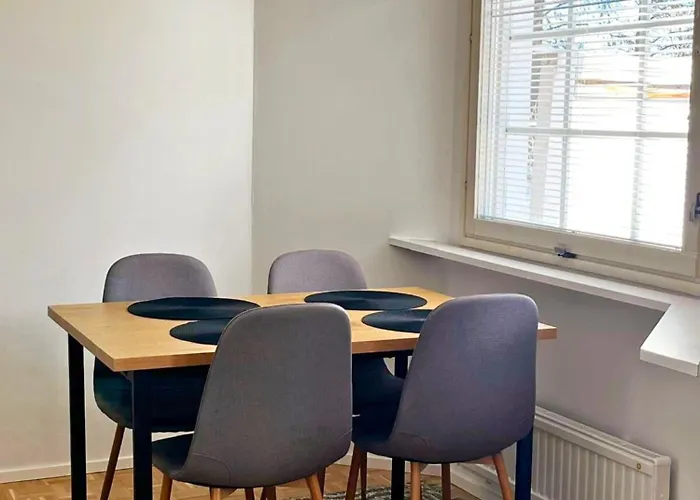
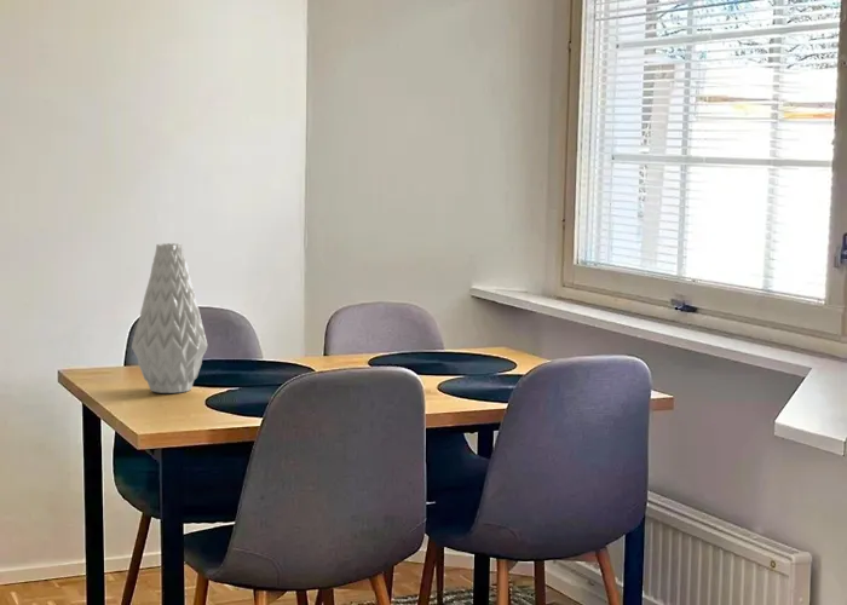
+ vase (169, 317)
